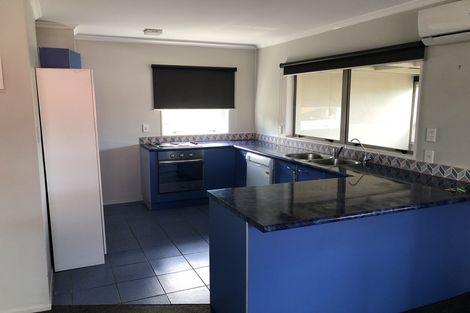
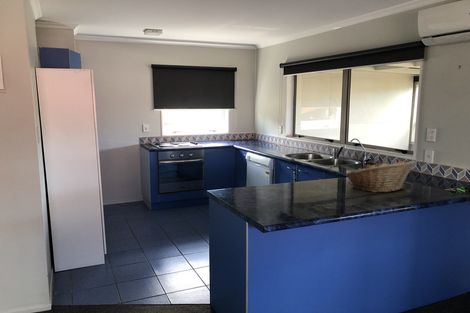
+ fruit basket (380, 173)
